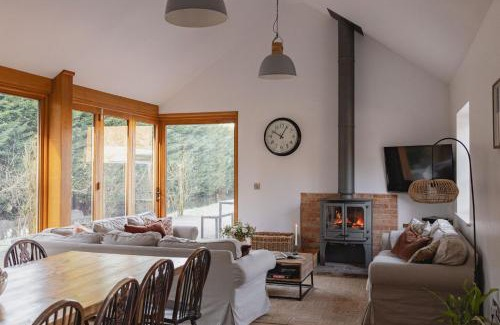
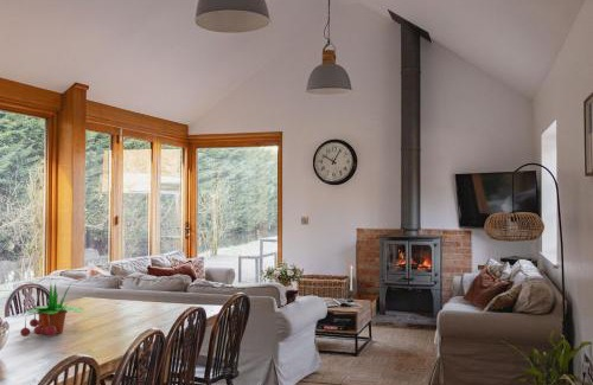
+ potted plant (55, 306)
